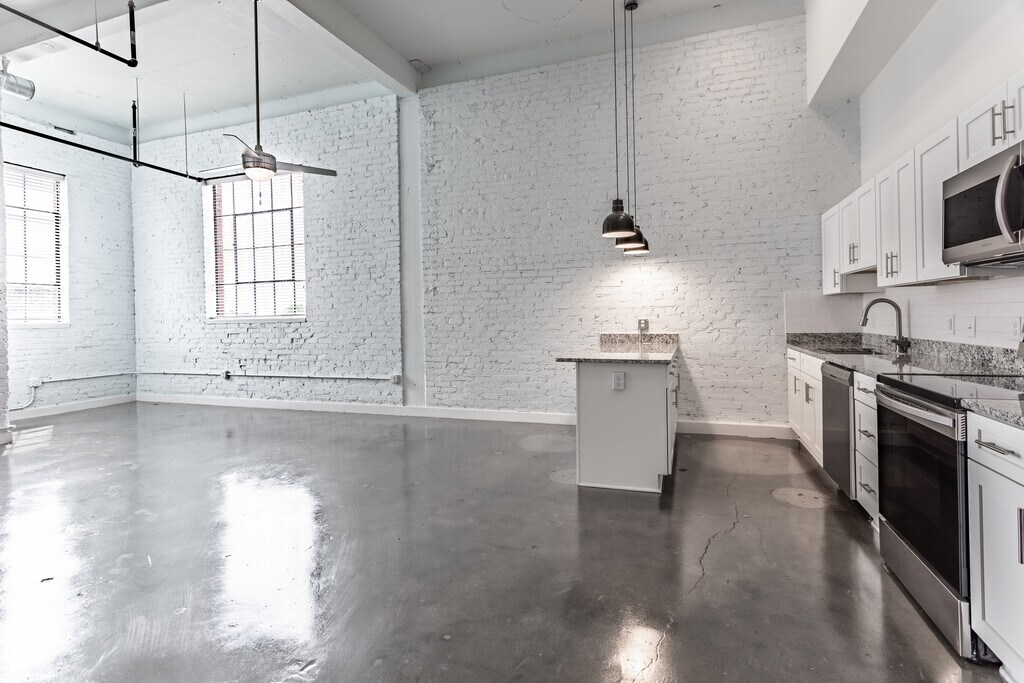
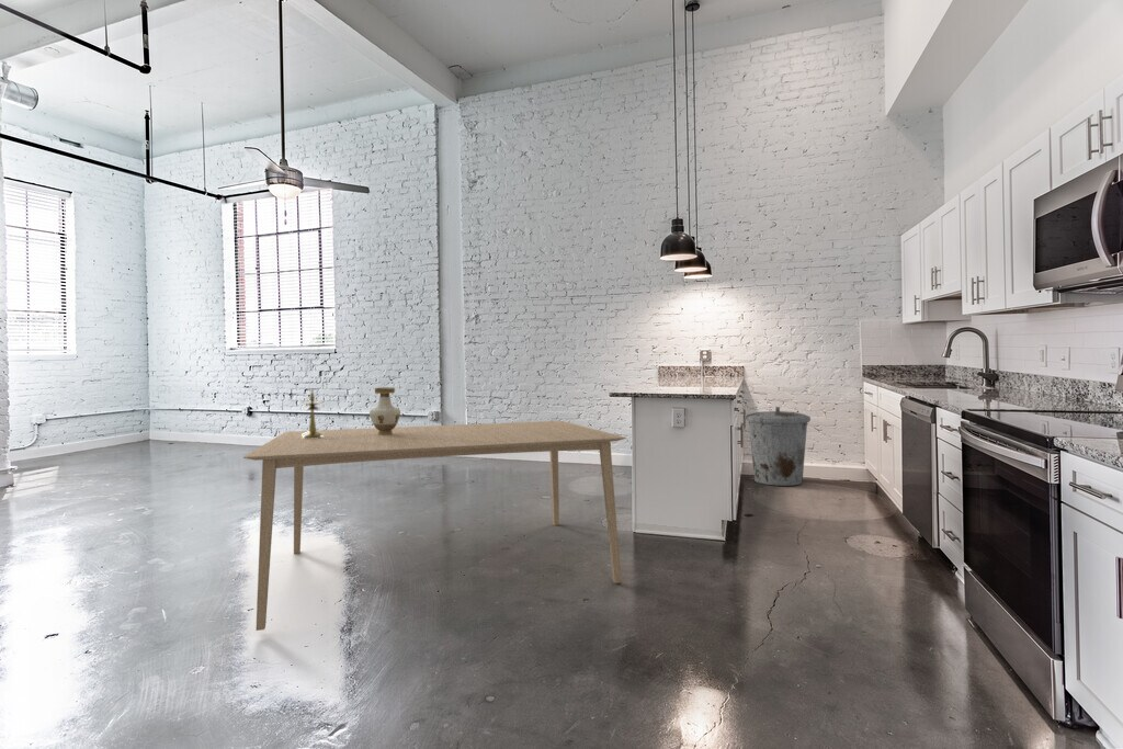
+ dining table (439, 456)
+ trash can (778, 444)
+ candlestick (311, 412)
+ vase (385, 410)
